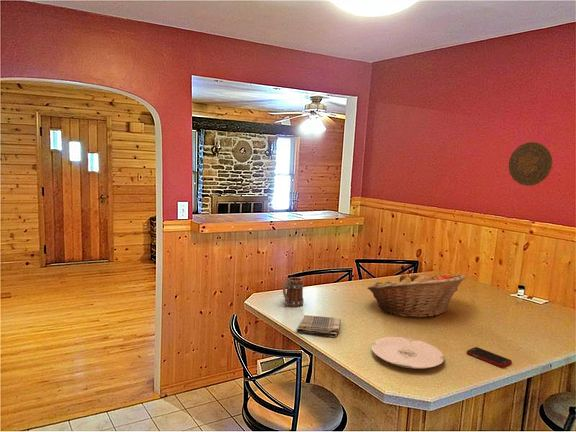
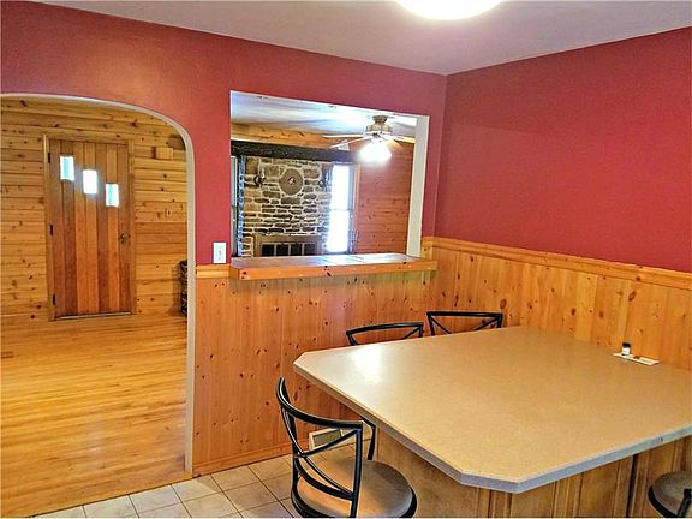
- mug (292, 292)
- fruit basket (416, 289)
- dish towel (319, 324)
- decorative plate (528, 163)
- plate (406, 353)
- cell phone (488, 356)
